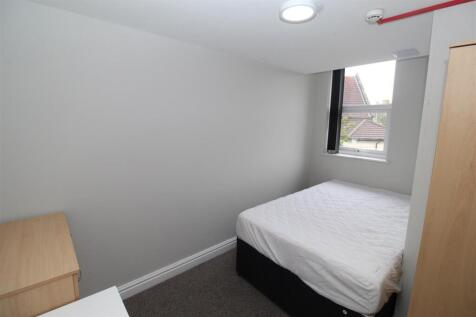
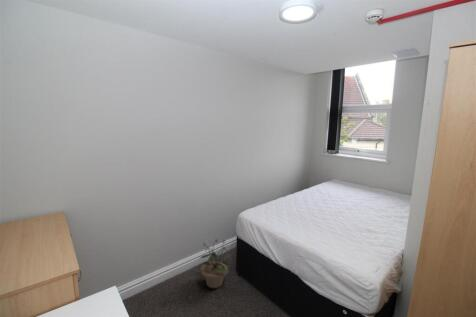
+ potted plant (215, 262)
